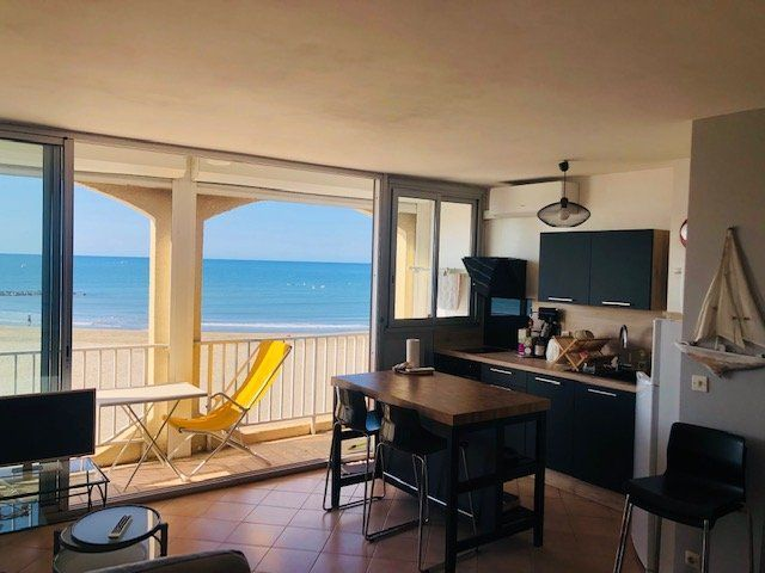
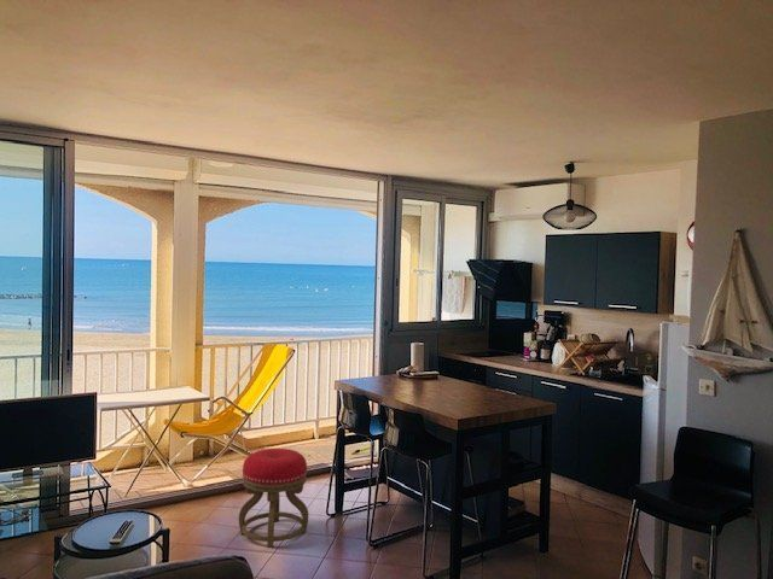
+ stool (274, 493)
